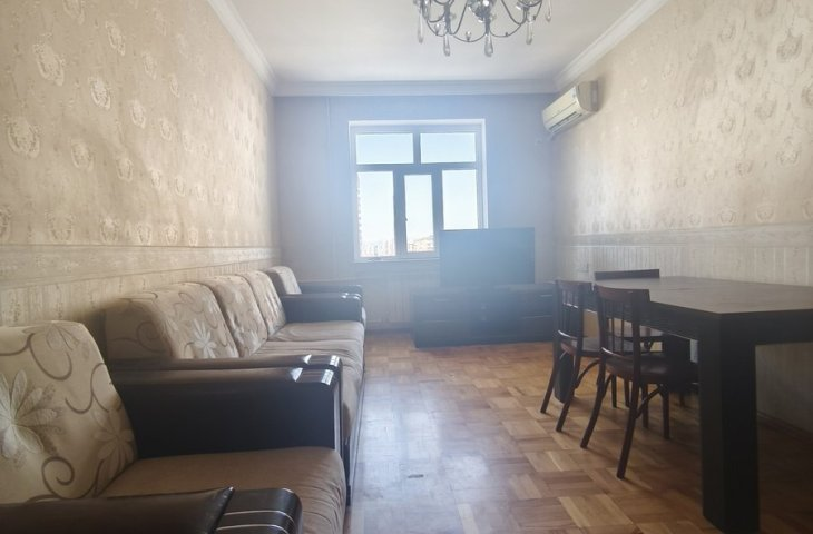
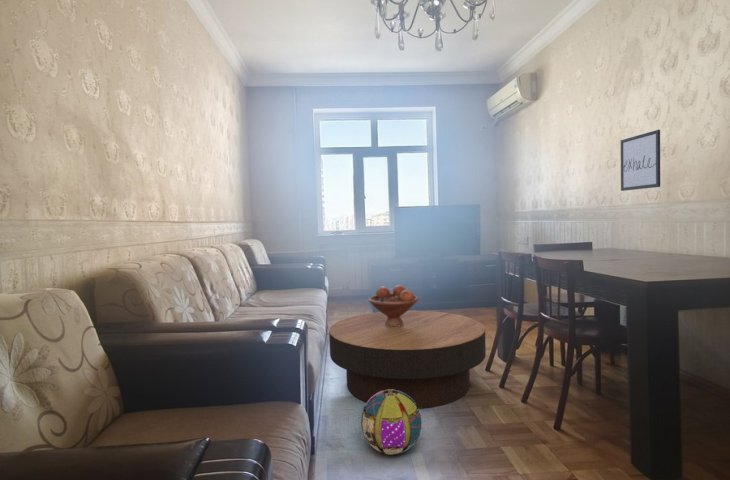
+ wall art (639, 162)
+ coffee table (406, 354)
+ ball (390, 421)
+ fruit bowl (393, 305)
